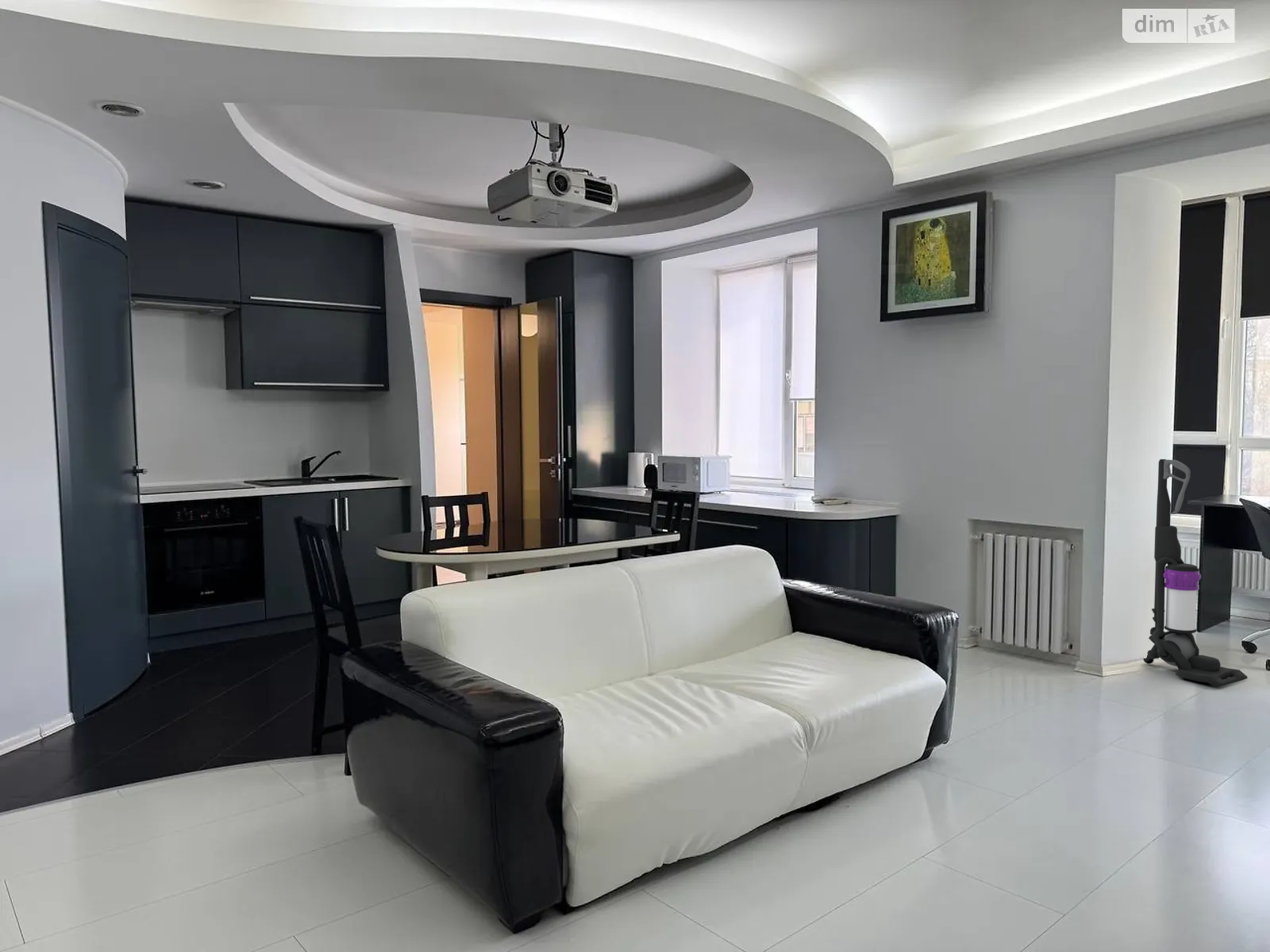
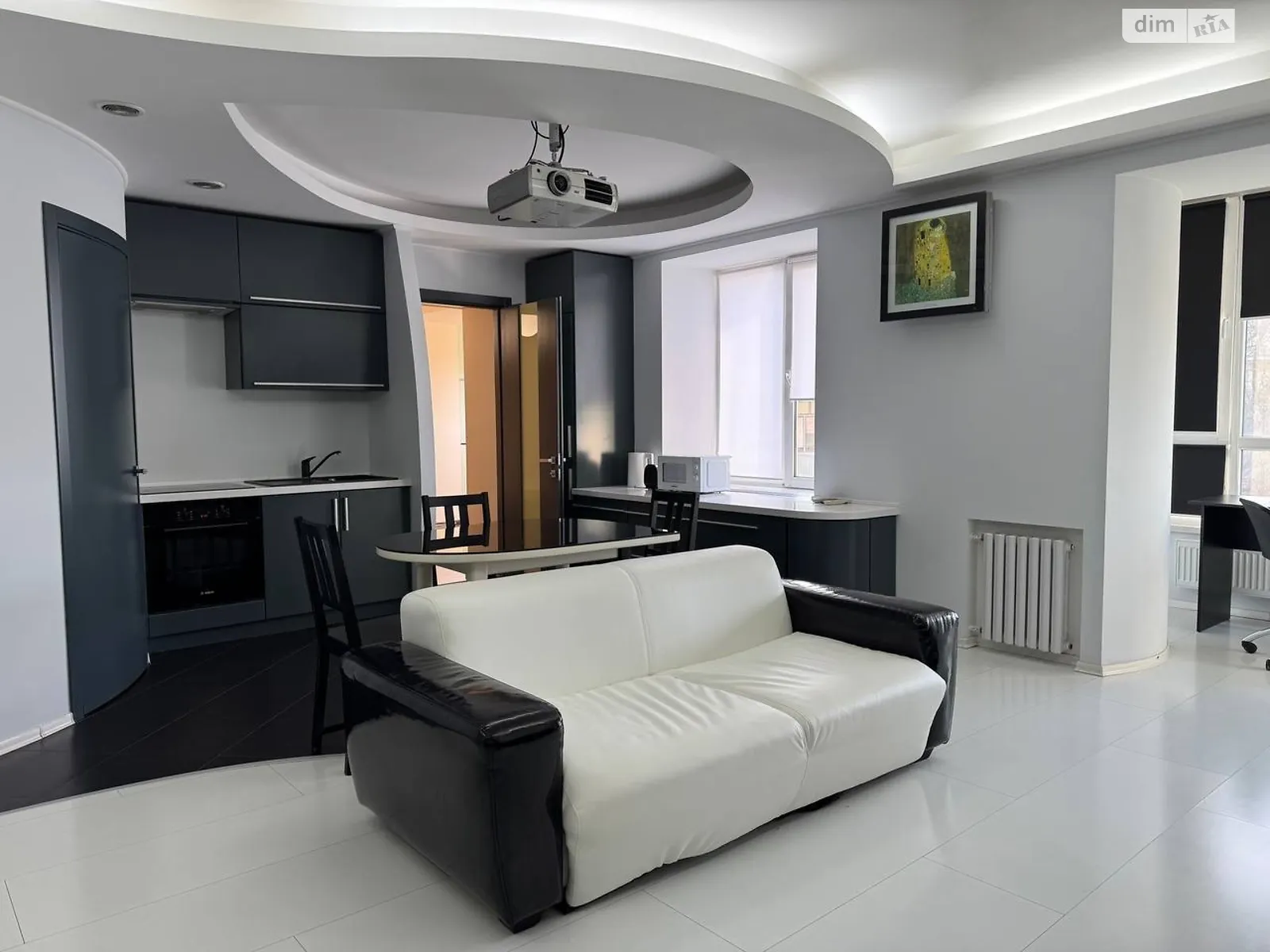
- vacuum cleaner (1190, 567)
